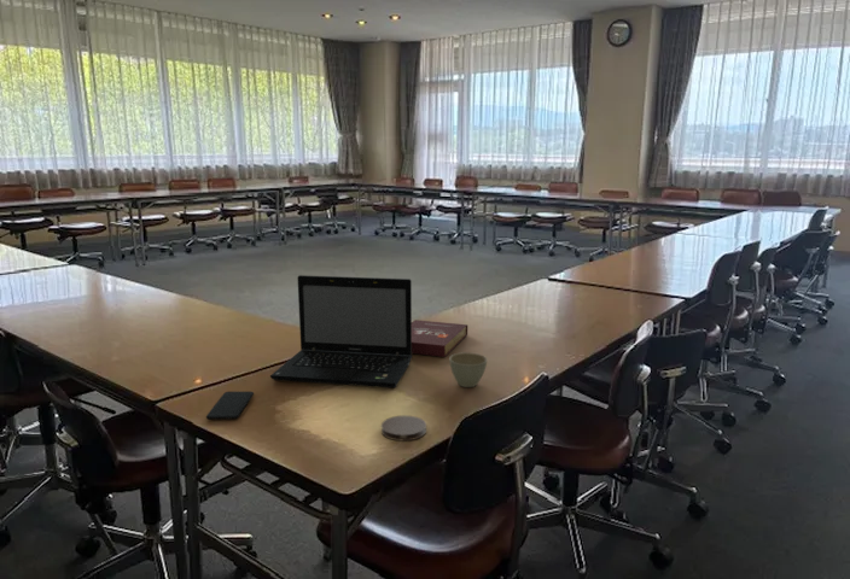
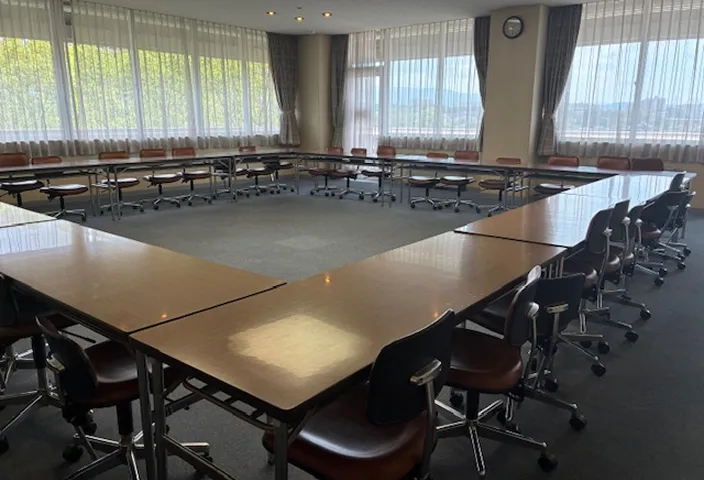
- smartphone (231, 404)
- flower pot (467, 370)
- coaster (403, 427)
- laptop (343, 328)
- book (429, 337)
